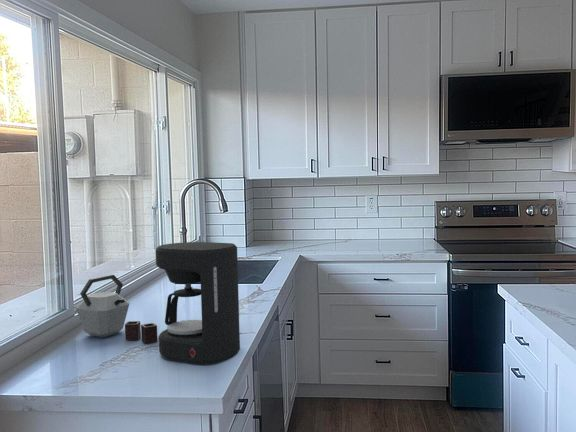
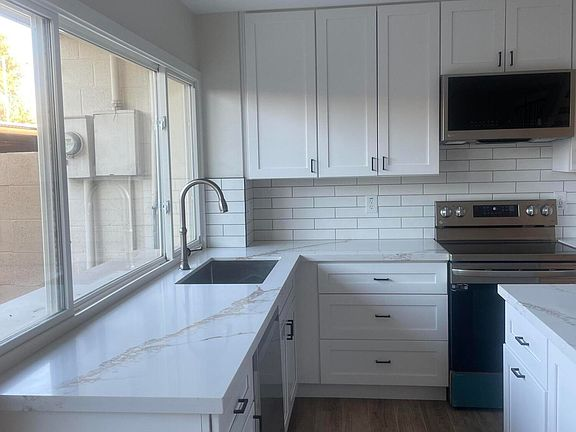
- kettle (120, 307)
- coffee maker (196, 295)
